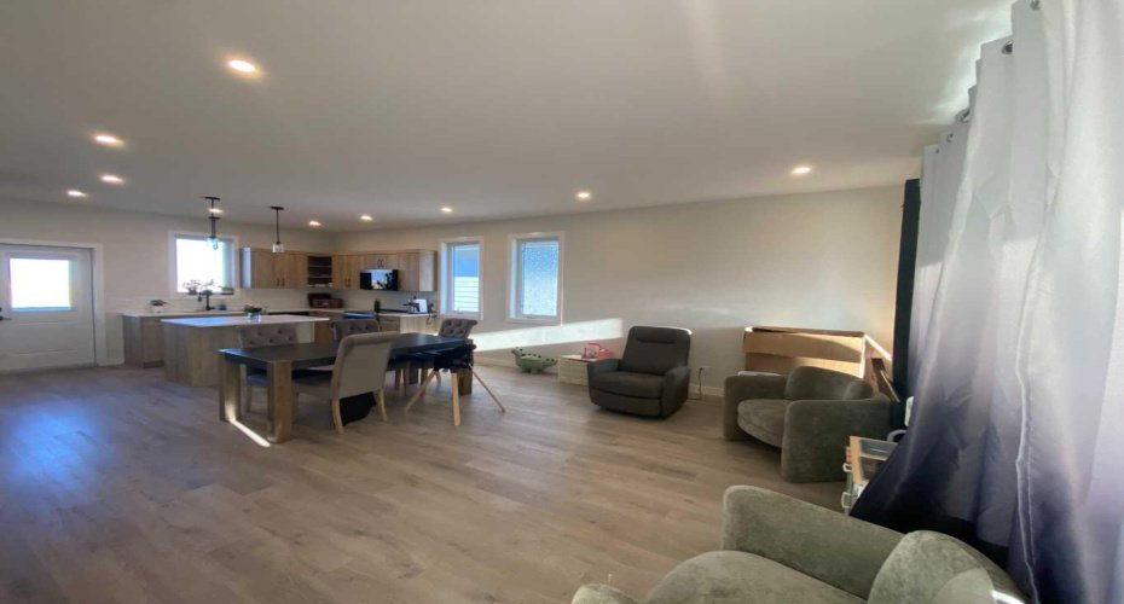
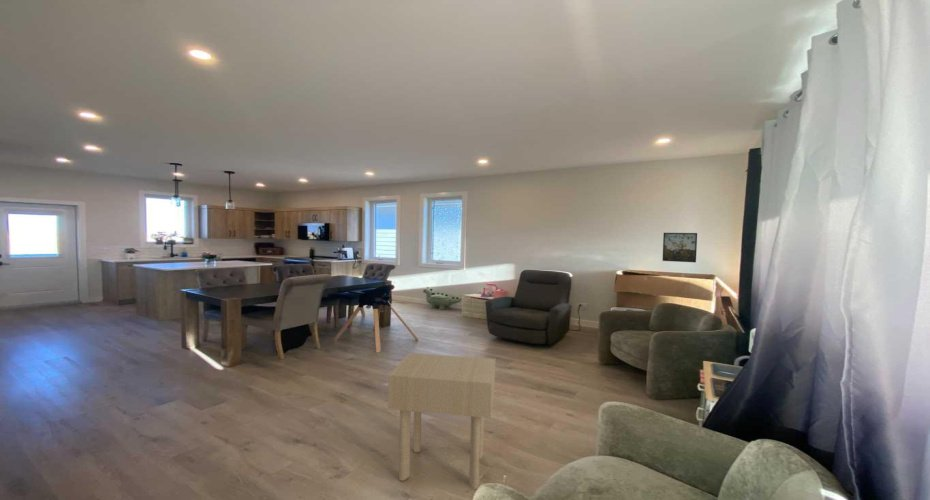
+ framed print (679, 247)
+ side table (444, 413)
